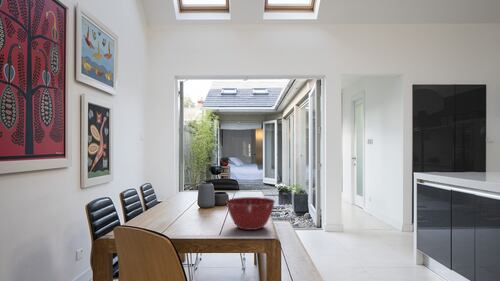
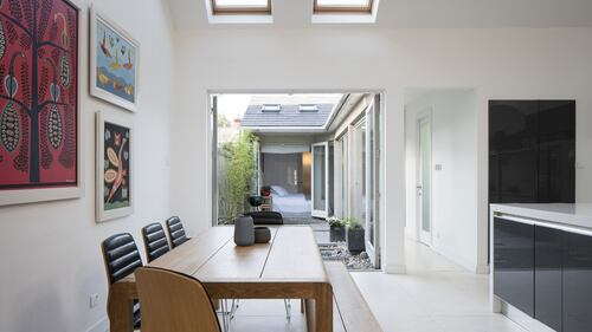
- mixing bowl (250, 213)
